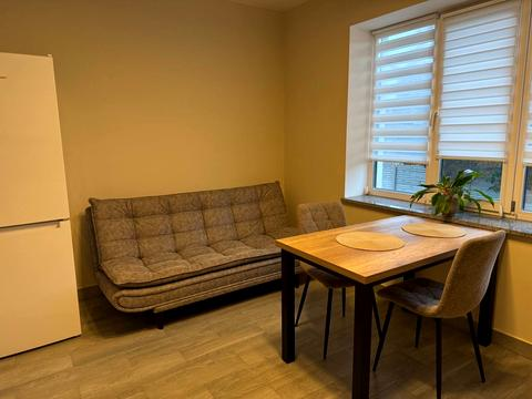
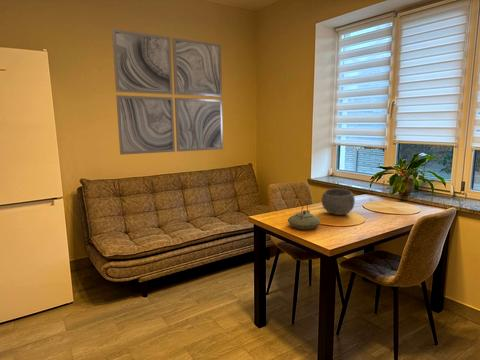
+ wall art (172, 97)
+ bowl (337, 202)
+ teapot (304, 213)
